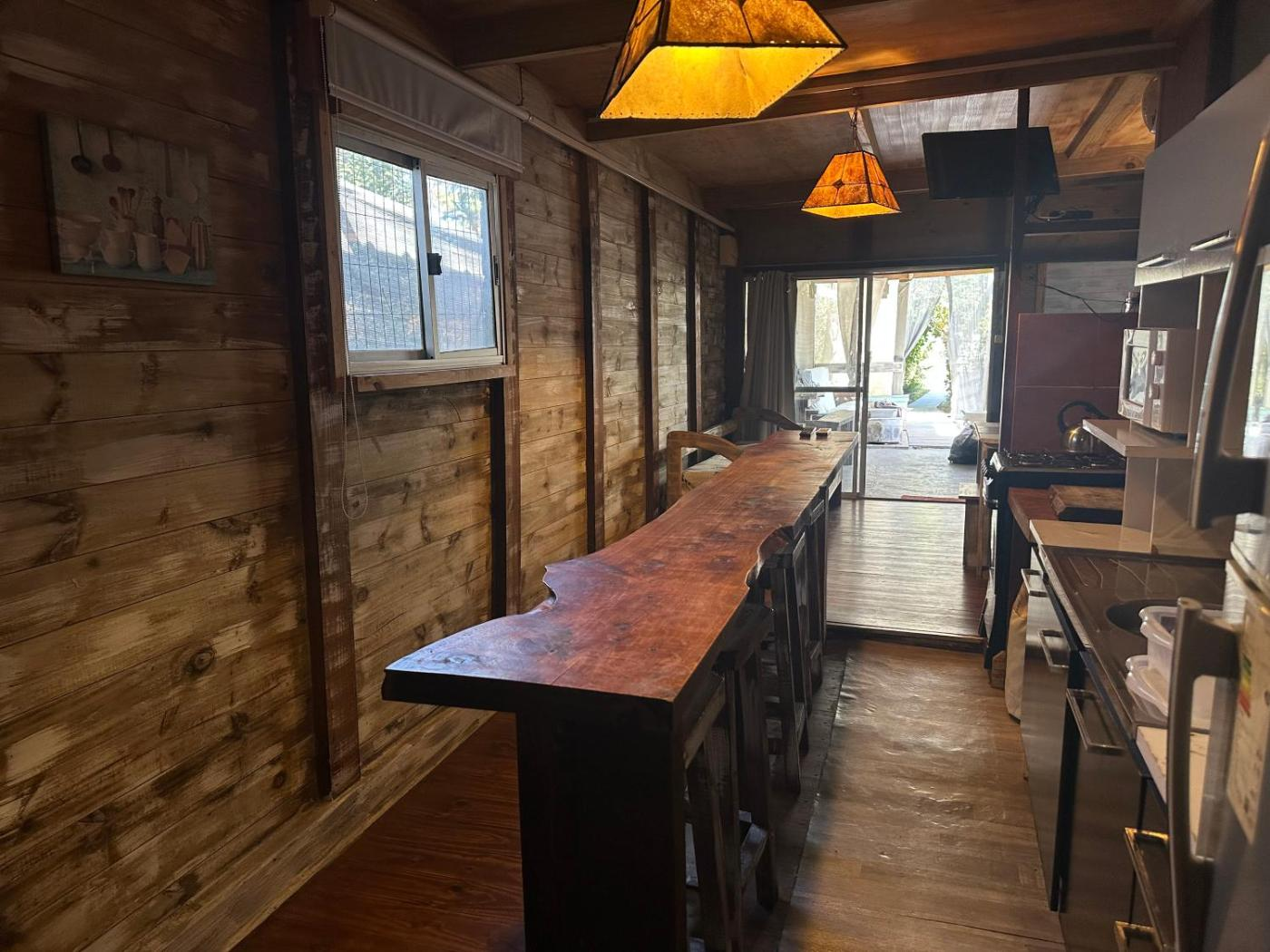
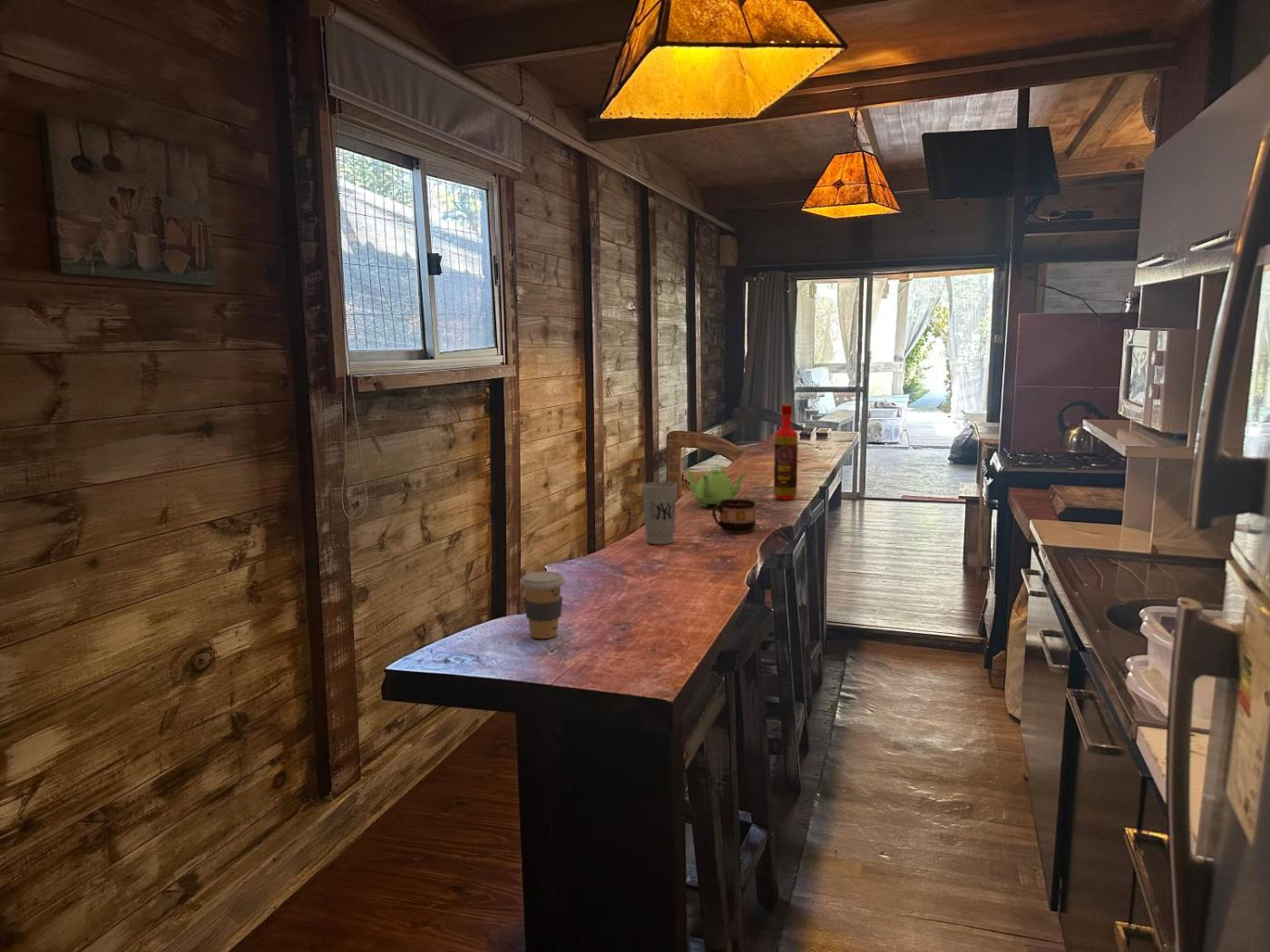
+ bottle (786, 452)
+ teapot (715, 488)
+ cup (735, 516)
+ coffee cup (542, 605)
+ cup (659, 513)
